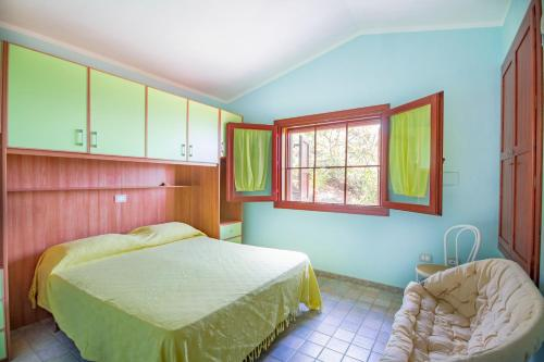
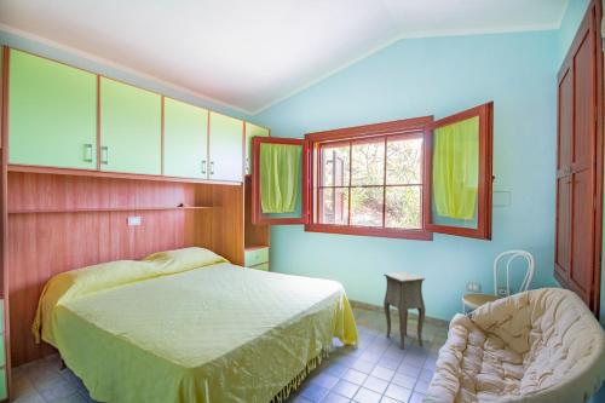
+ side table (403, 307)
